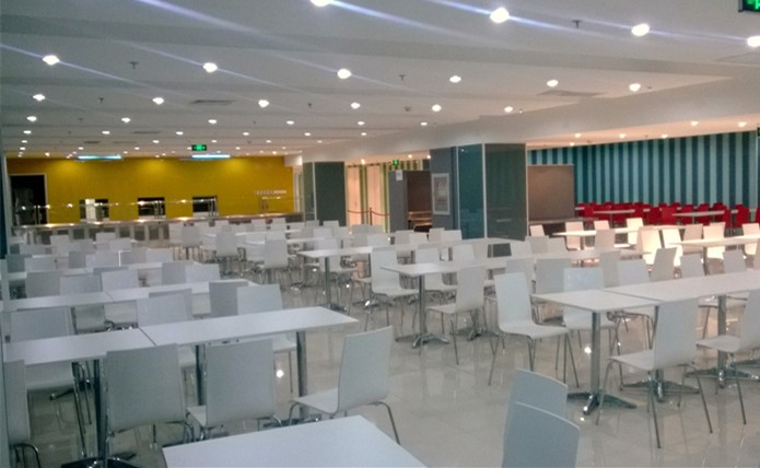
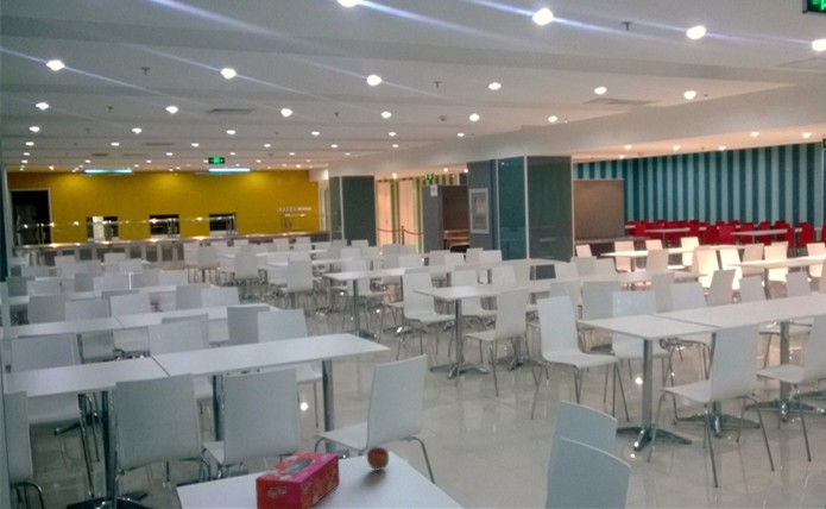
+ fruit (378, 457)
+ tissue box (298, 480)
